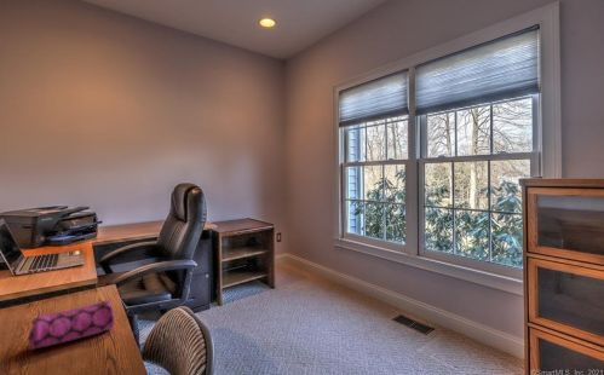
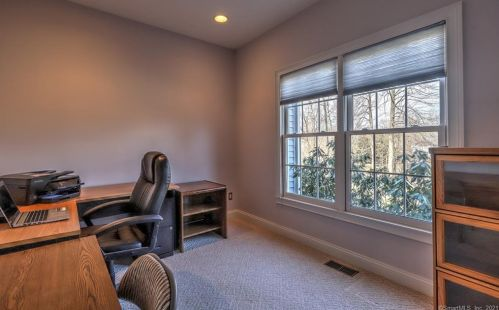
- pencil case (74, 322)
